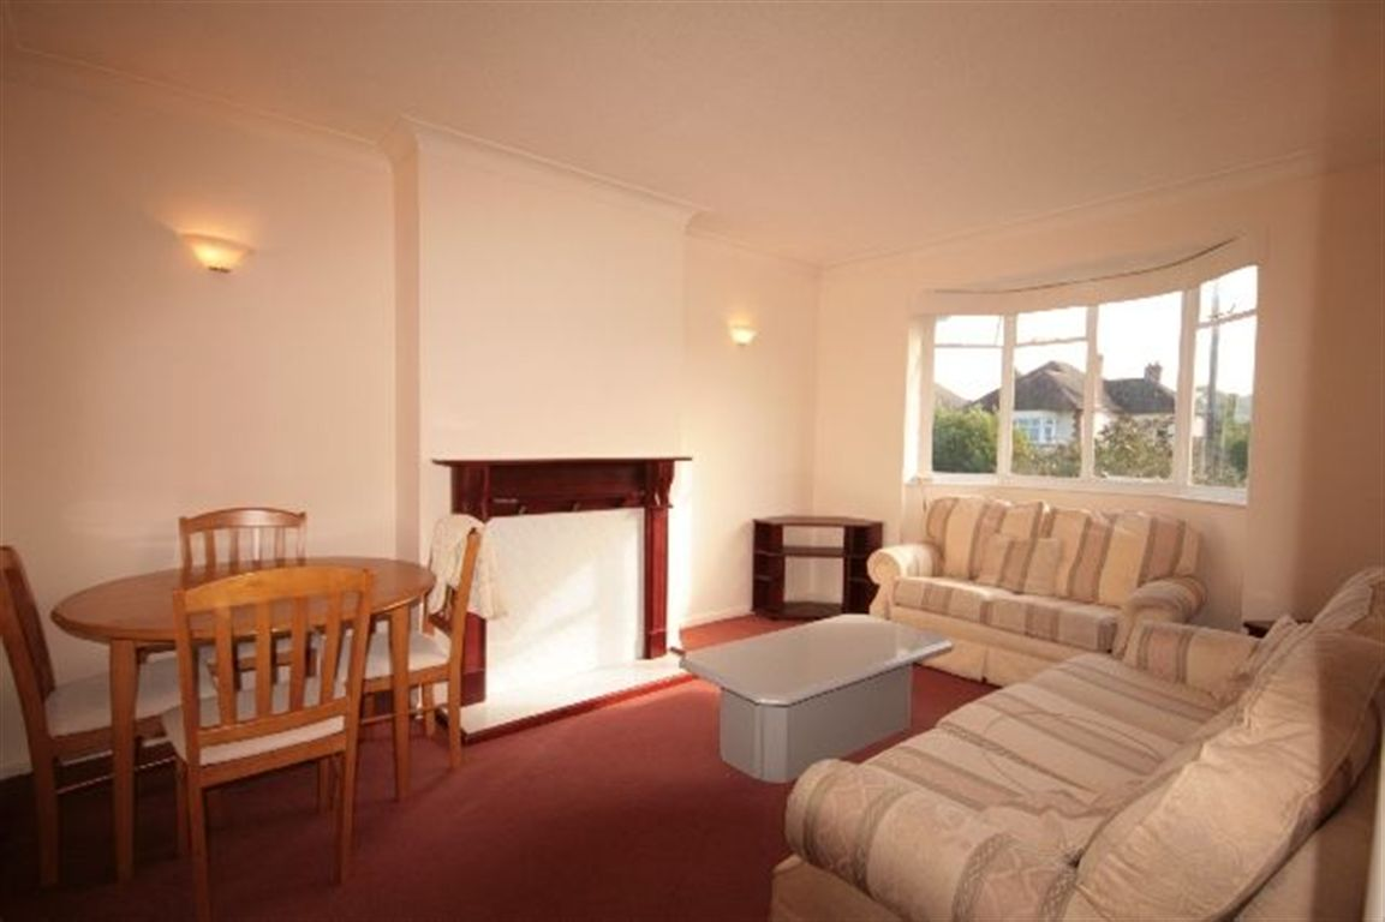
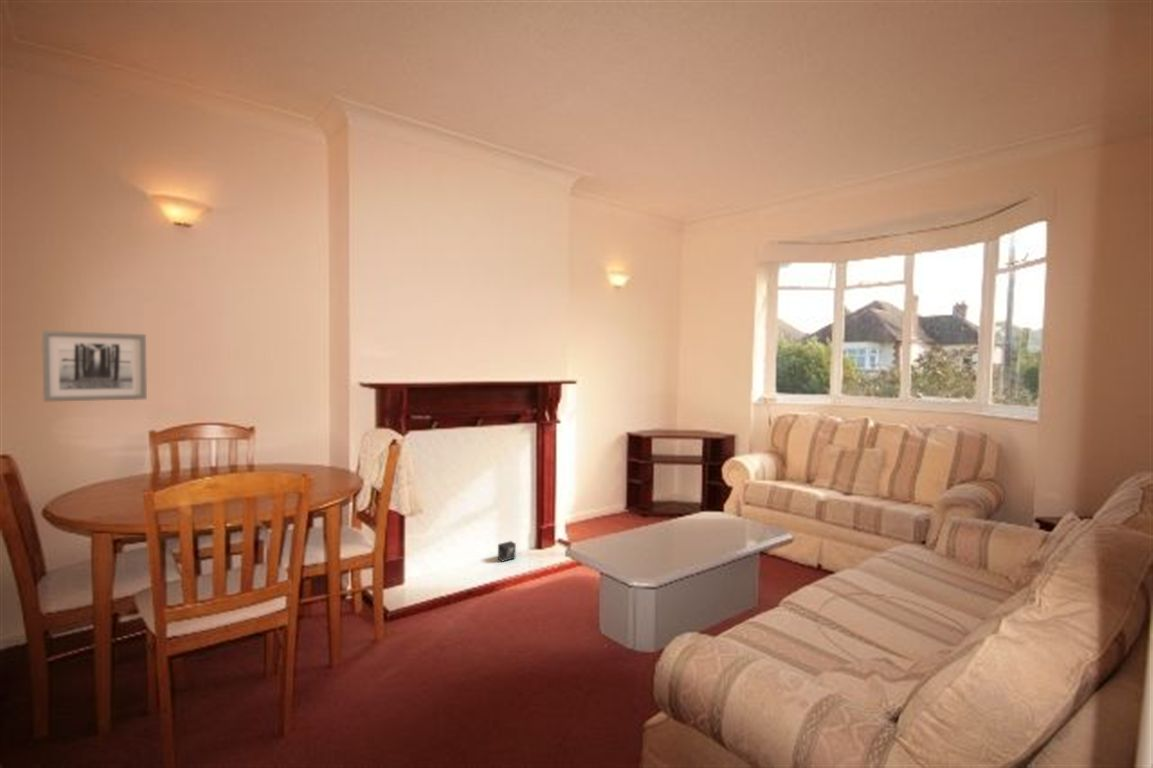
+ box (506, 551)
+ wall art (97, 366)
